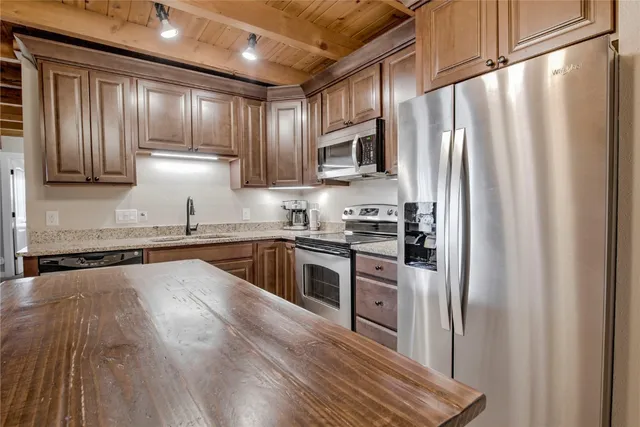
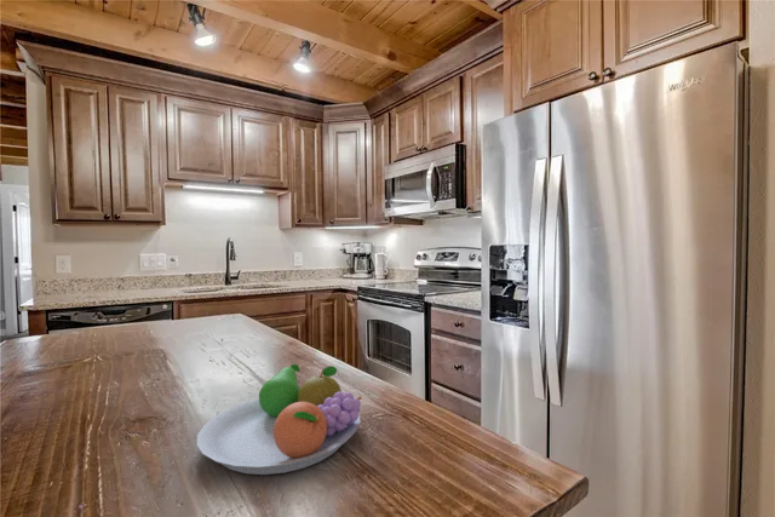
+ fruit bowl (285, 404)
